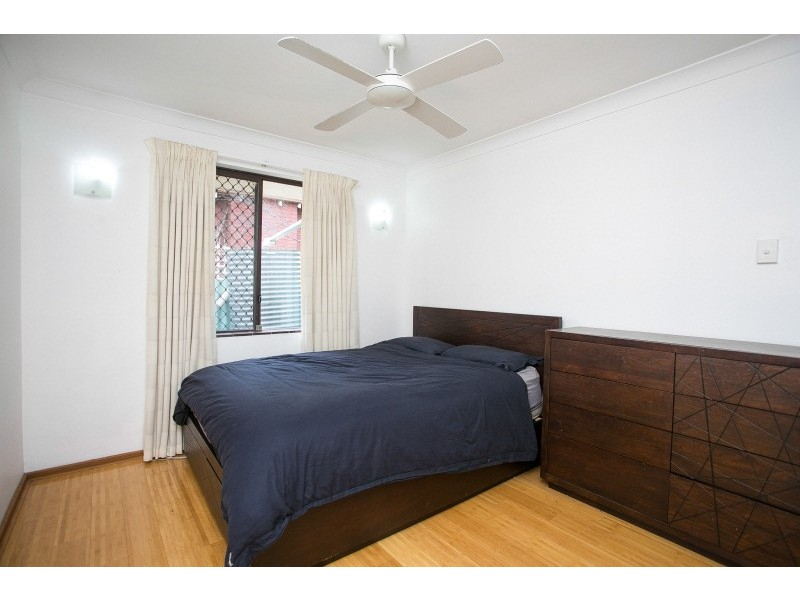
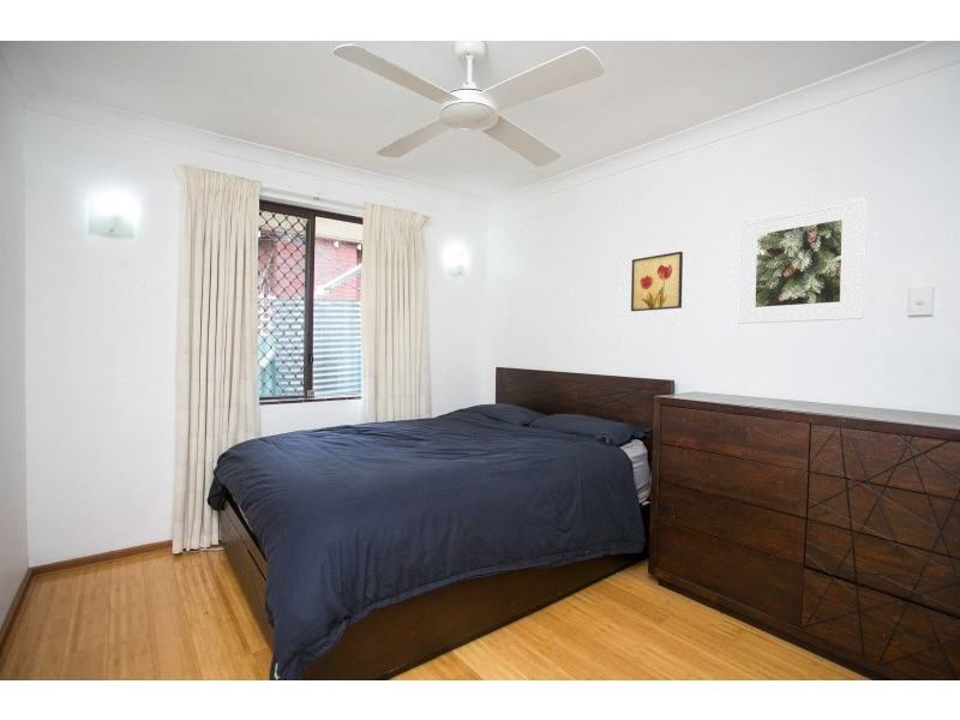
+ wall art (656, 282)
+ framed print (796, 265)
